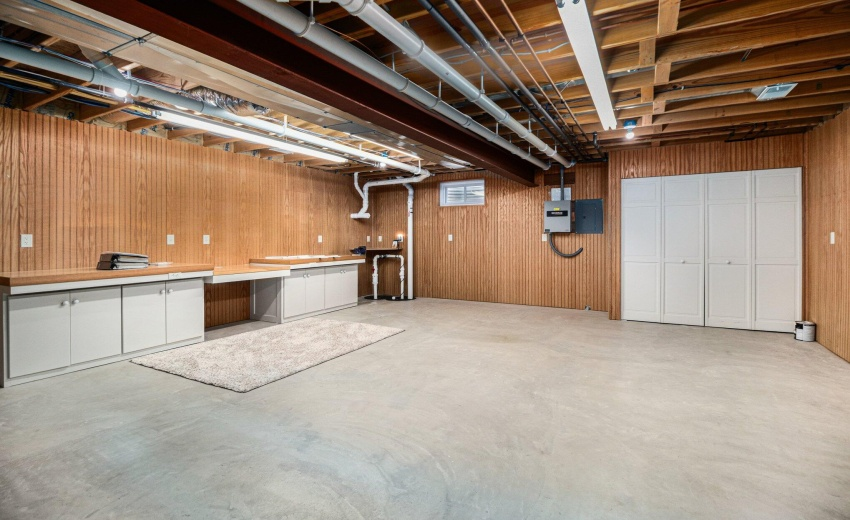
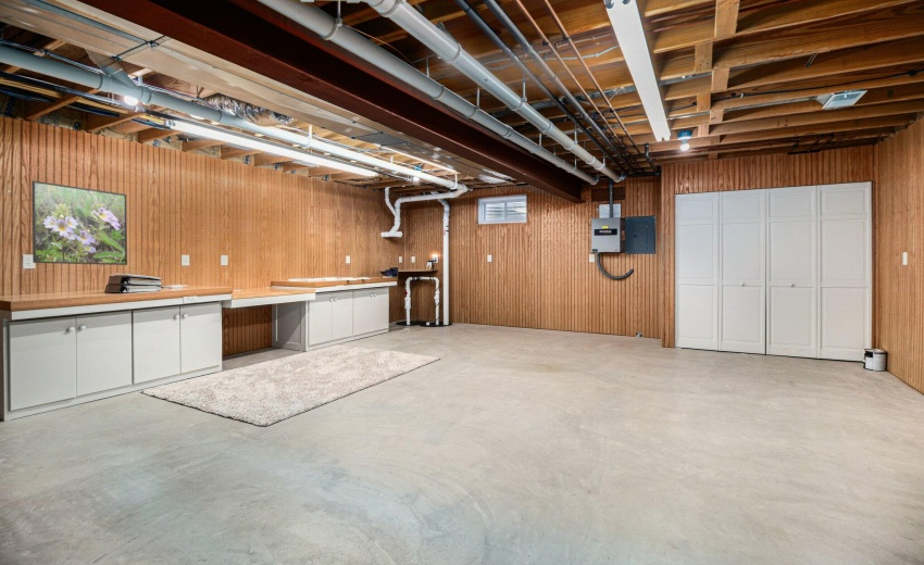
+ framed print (83, 226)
